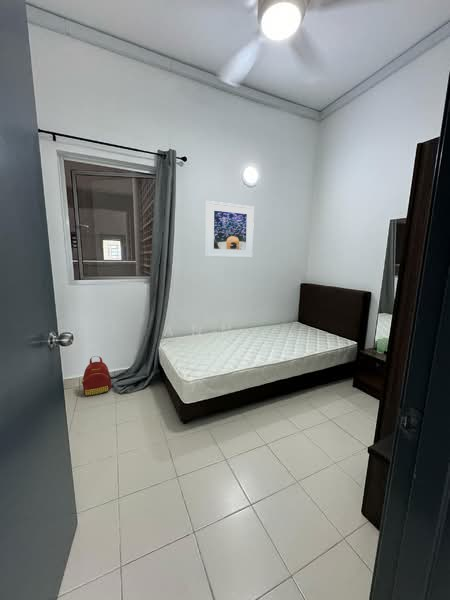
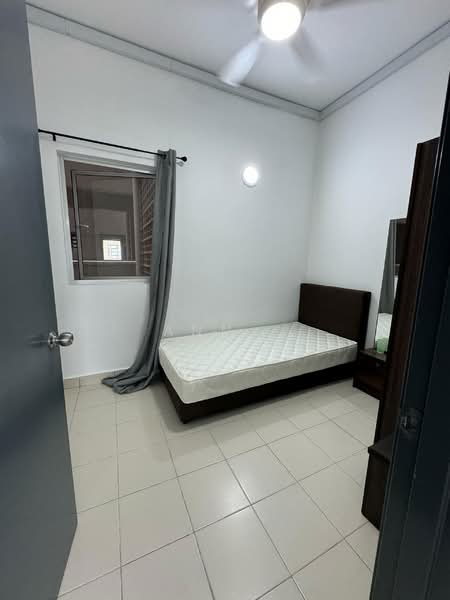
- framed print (230, 231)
- backpack (95, 375)
